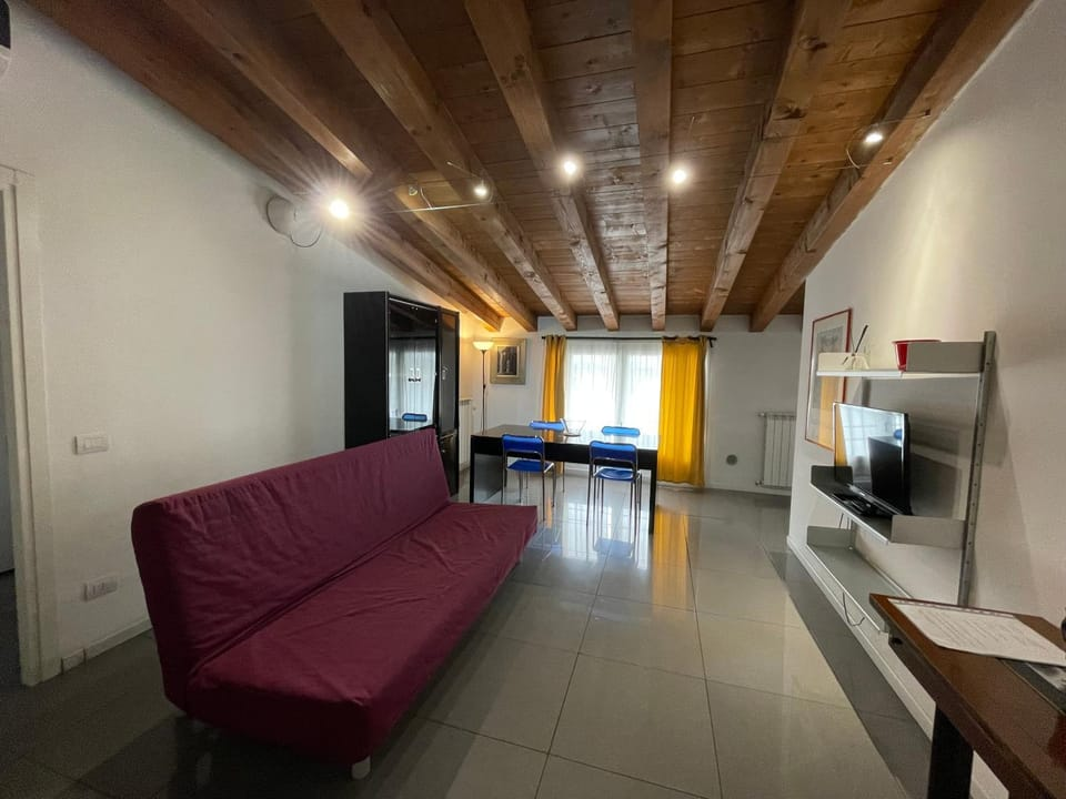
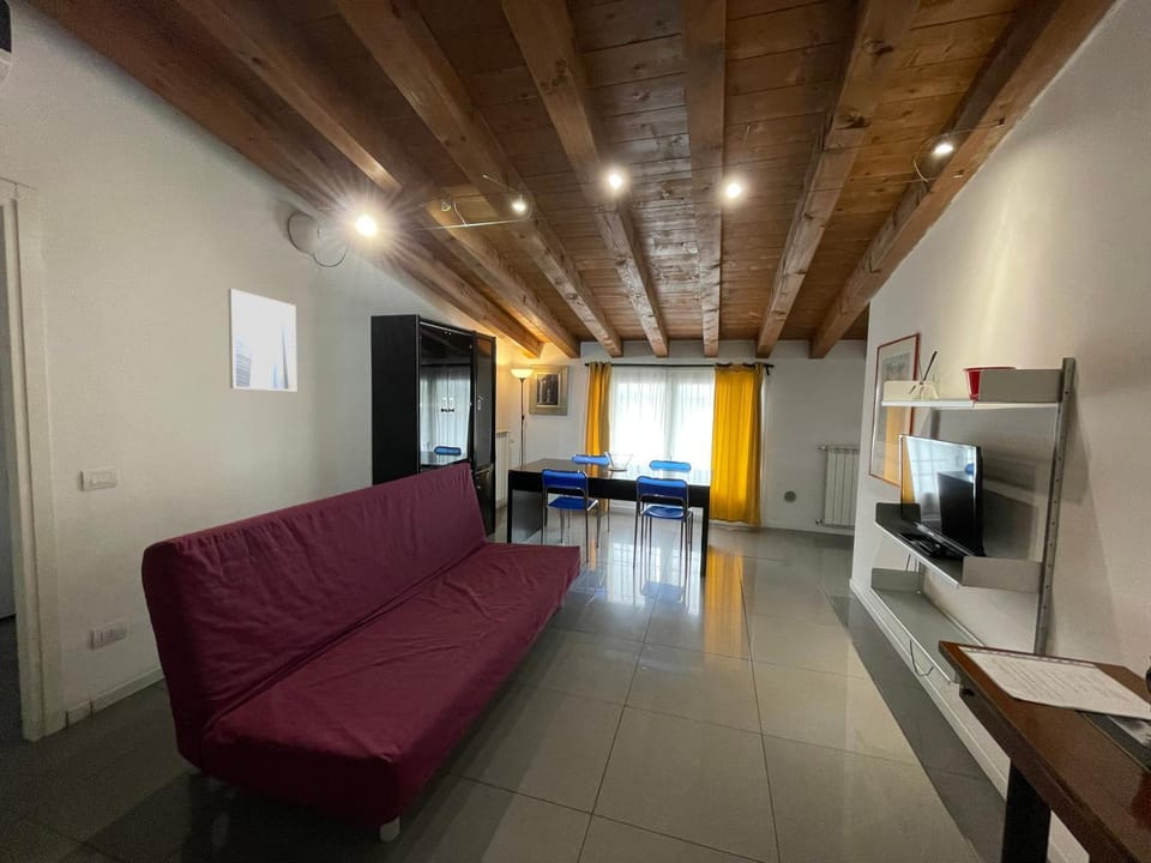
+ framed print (265, 344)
